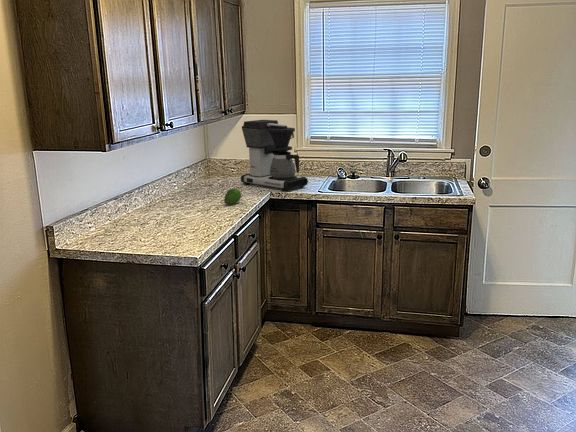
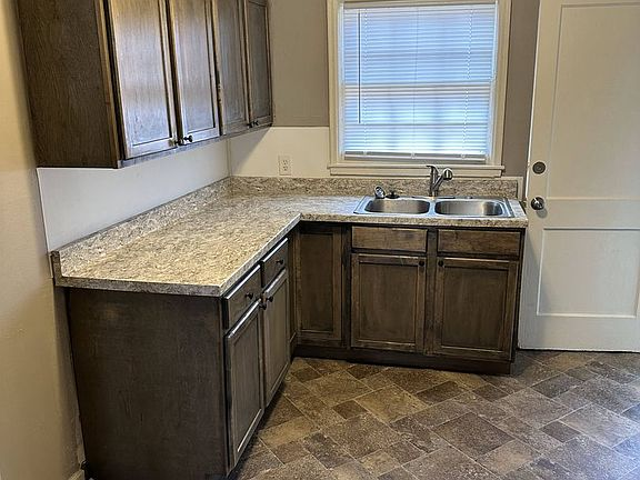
- coffee maker (273, 154)
- fruit (232, 196)
